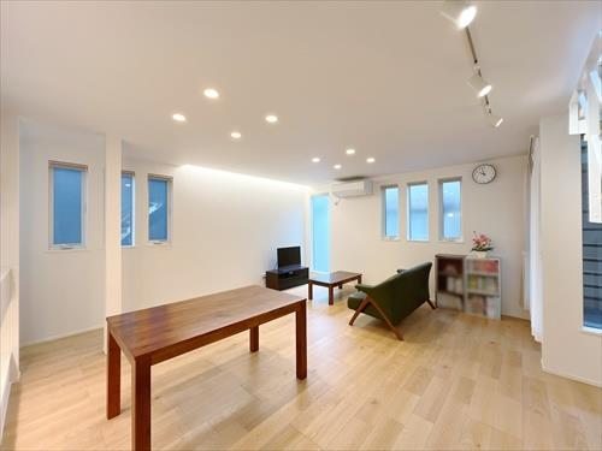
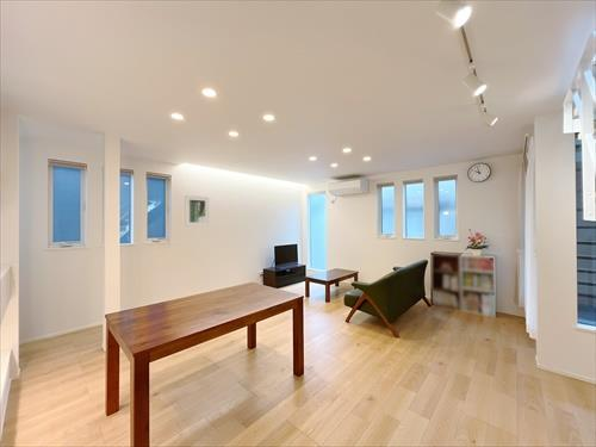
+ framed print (197, 211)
